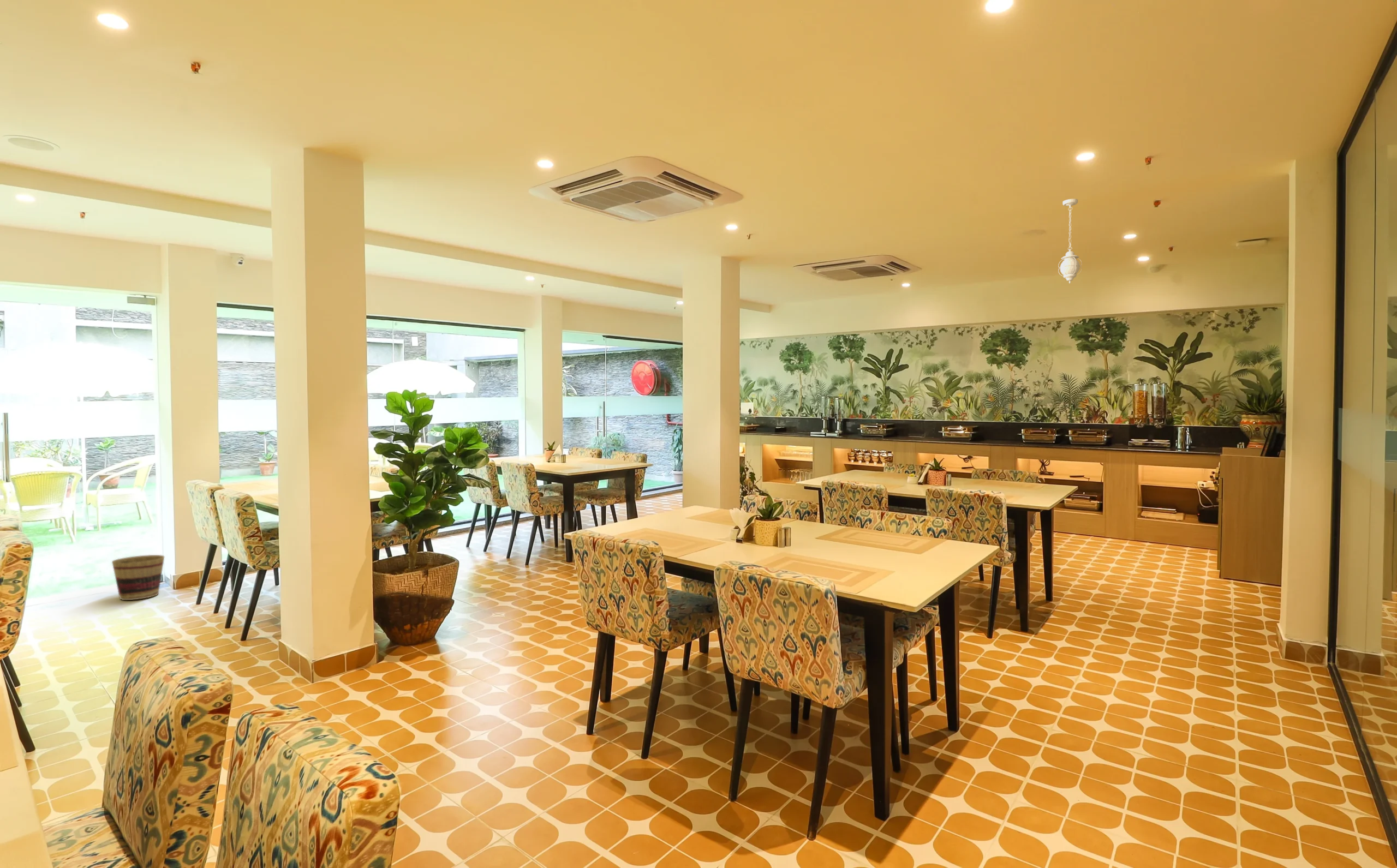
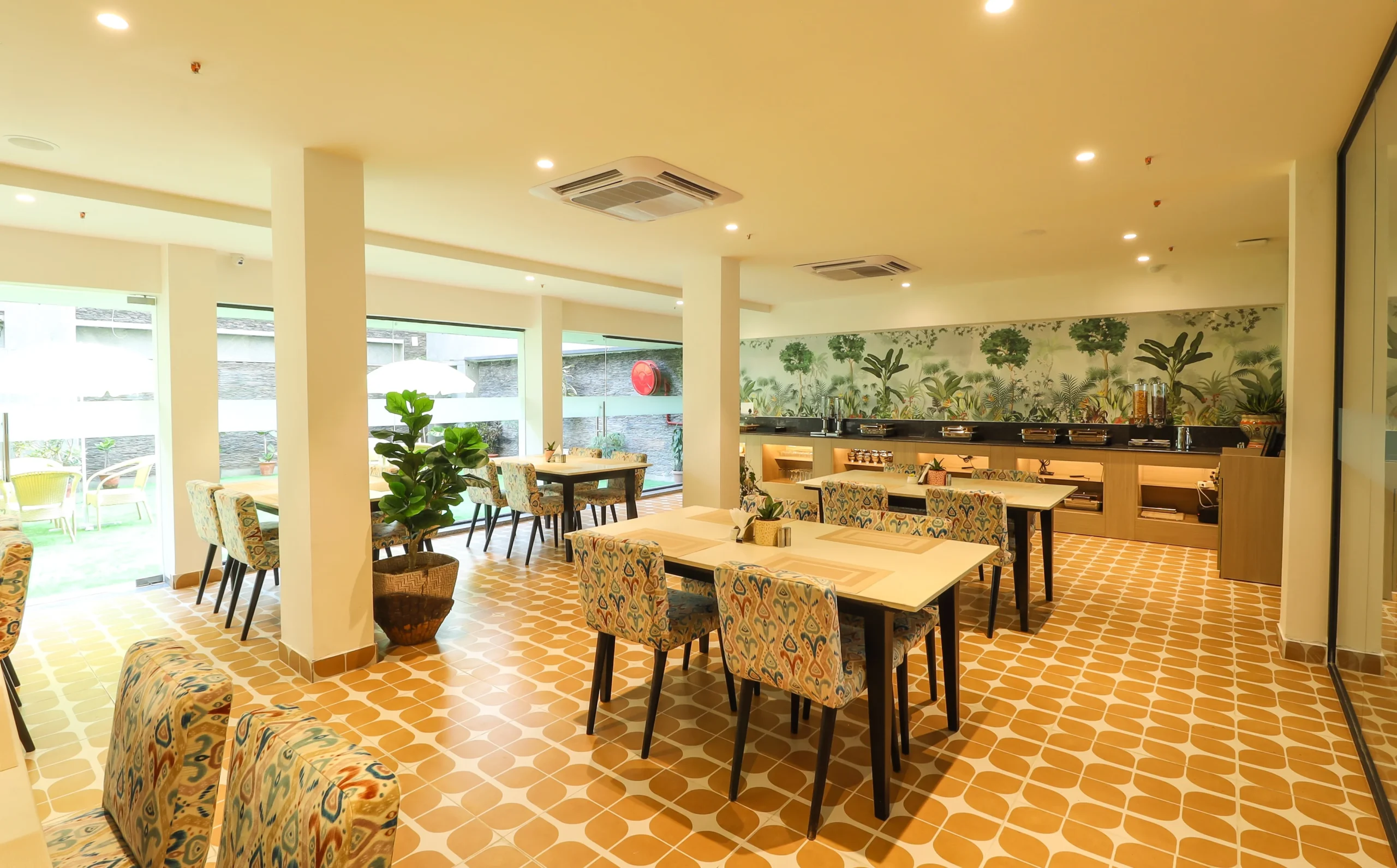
- pendant light (1070, 242)
- basket (139, 577)
